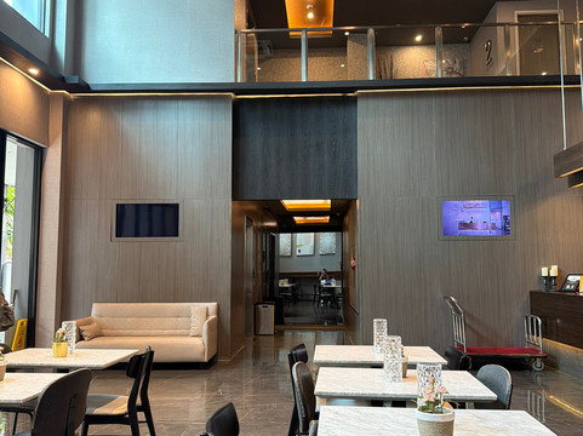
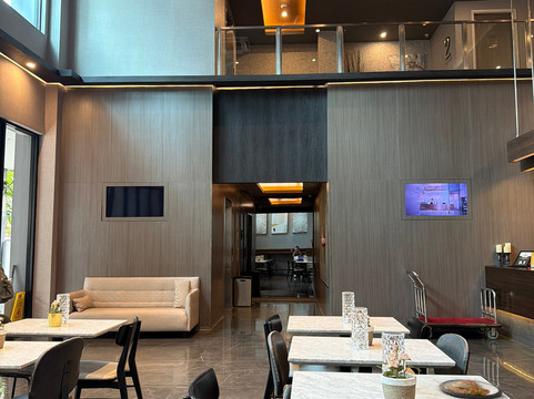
+ dish (470, 387)
